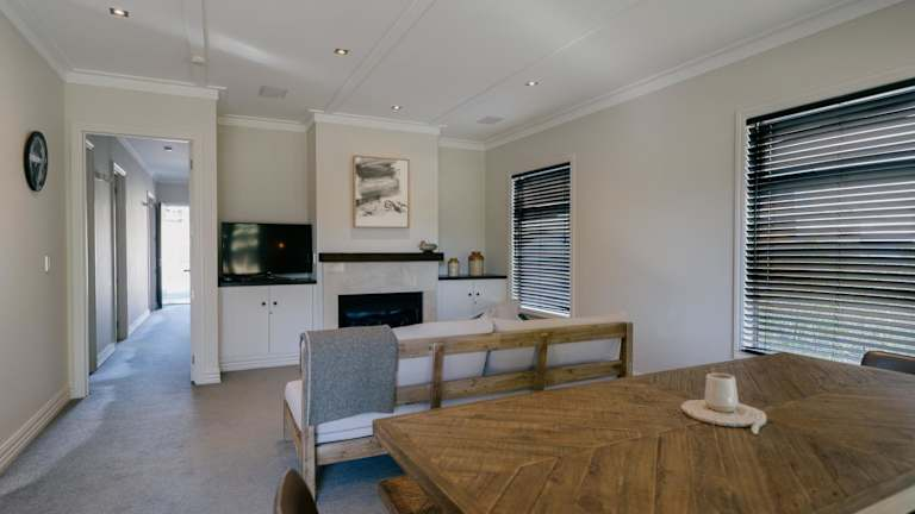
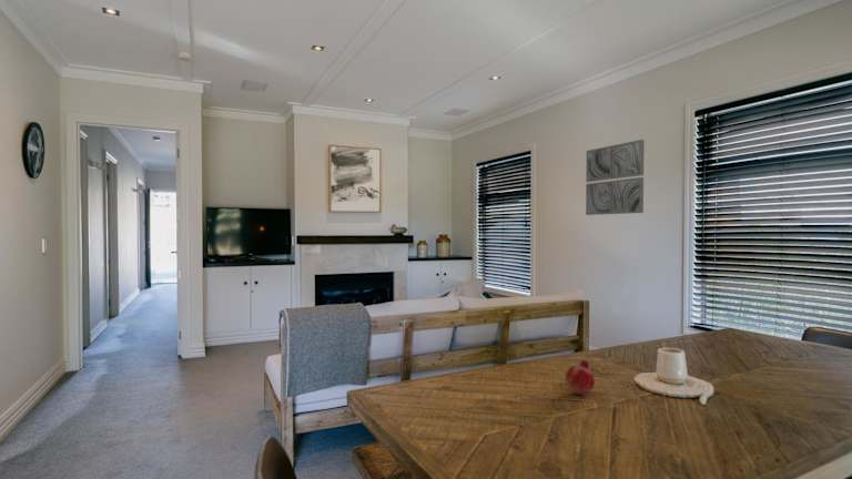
+ fruit (579, 377)
+ wall art (612, 179)
